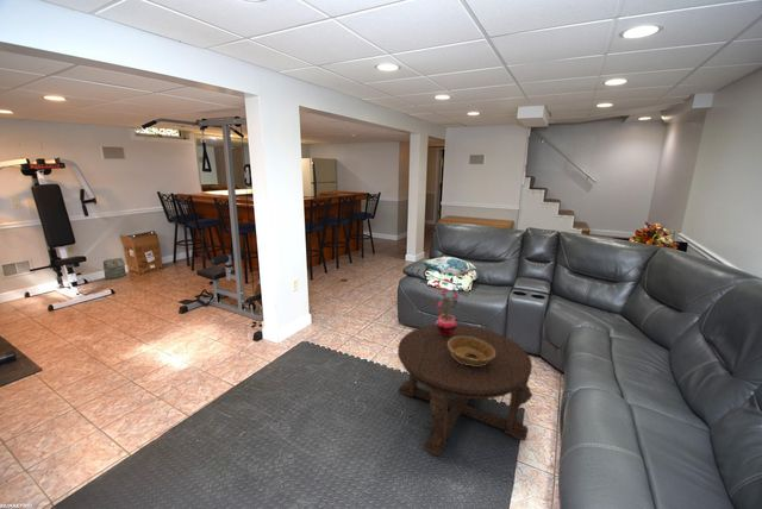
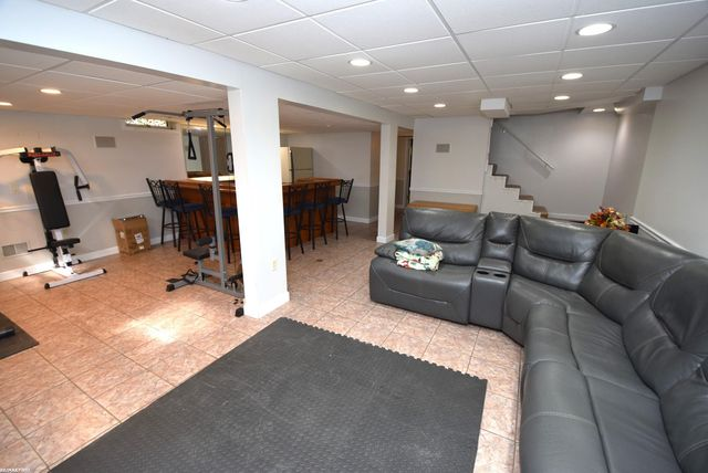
- coffee table (460, 382)
- decorative bowl (470, 352)
- bag (114, 268)
- potted plant (448, 310)
